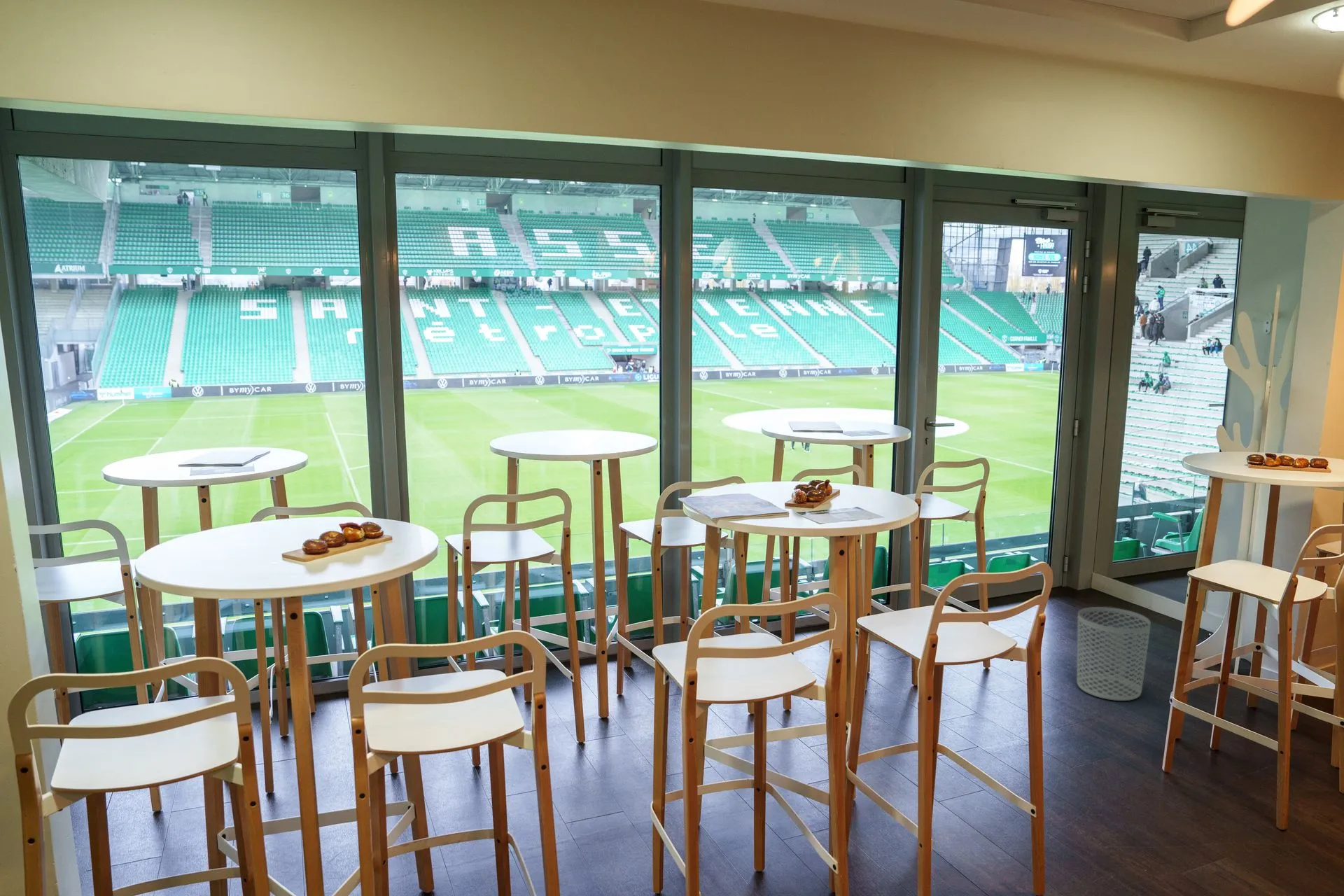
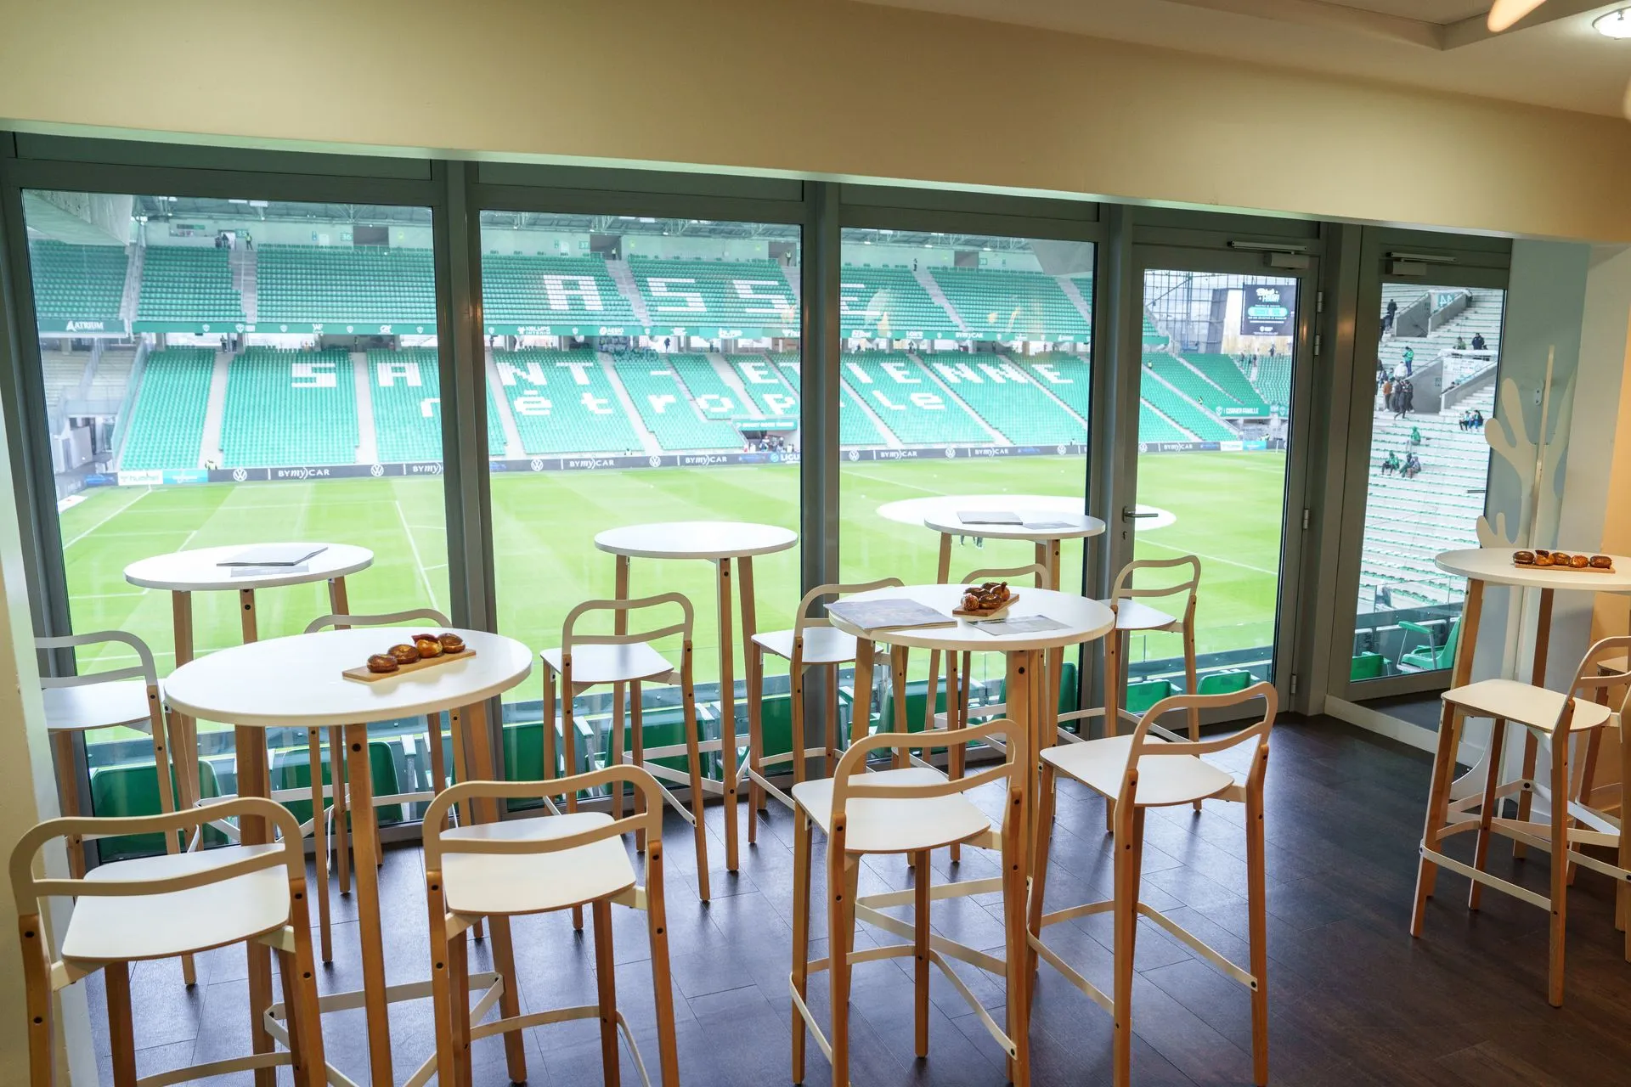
- waste bin (1111, 653)
